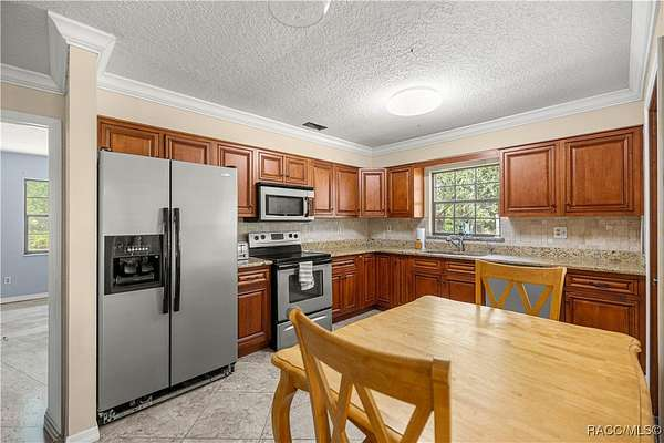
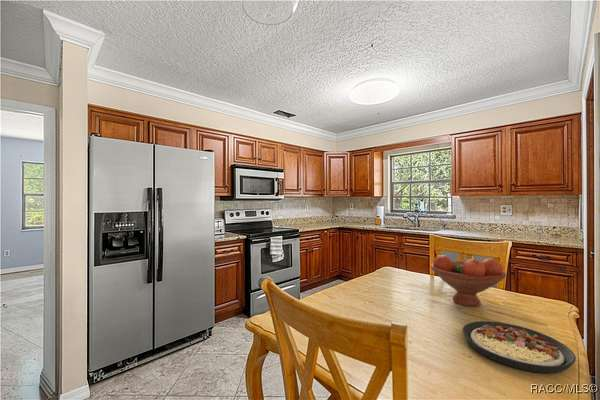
+ plate (513, 342)
+ fruit bowl (466, 278)
